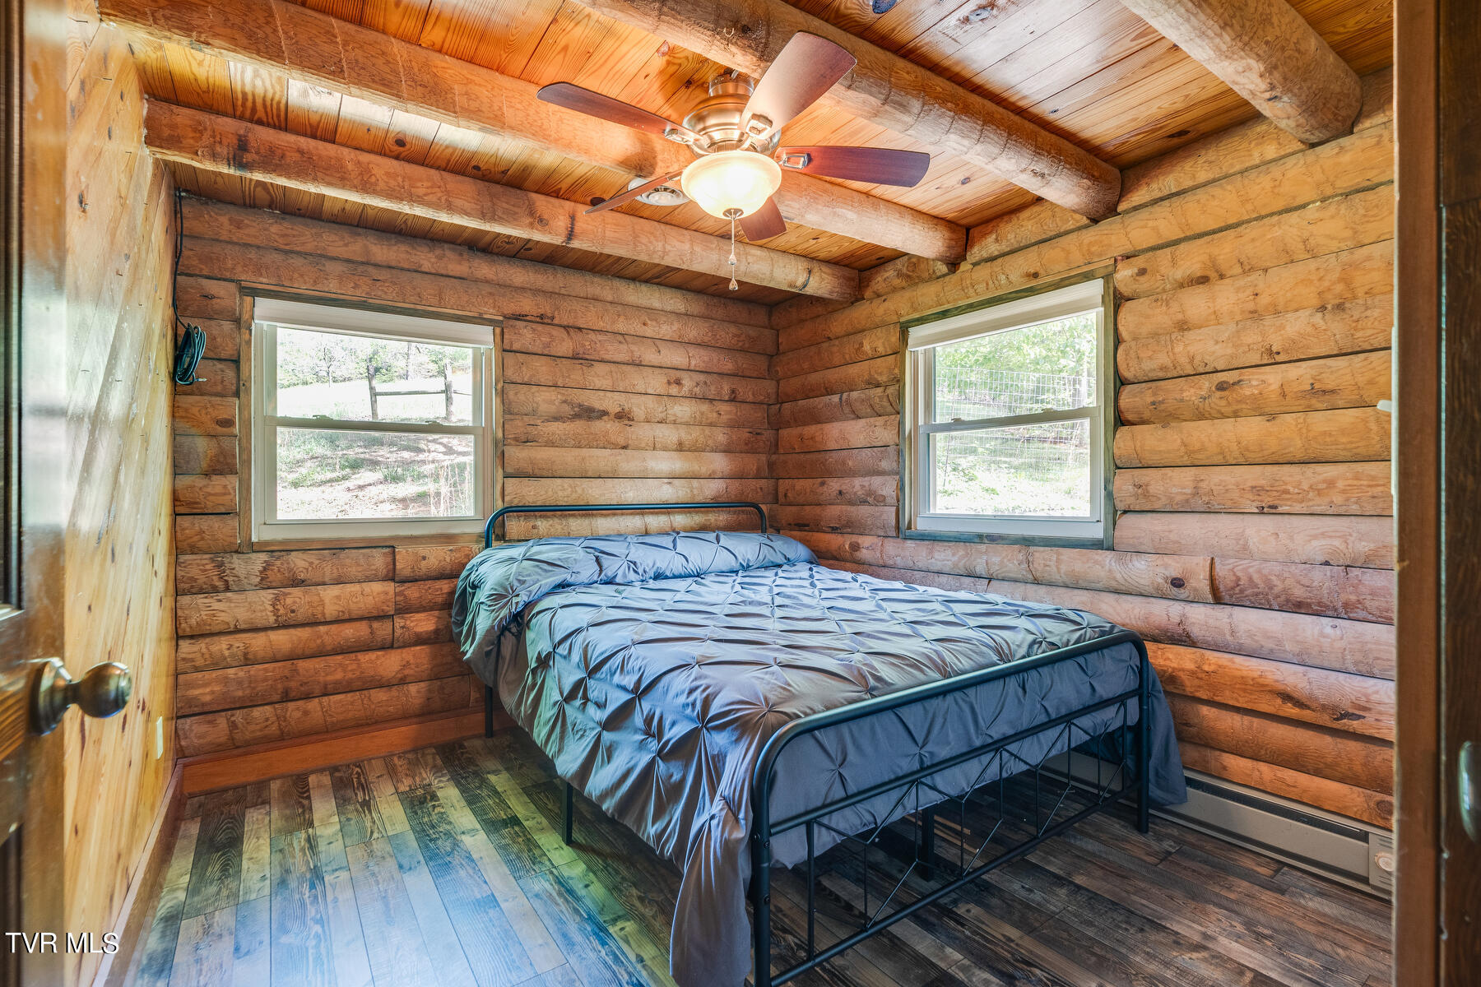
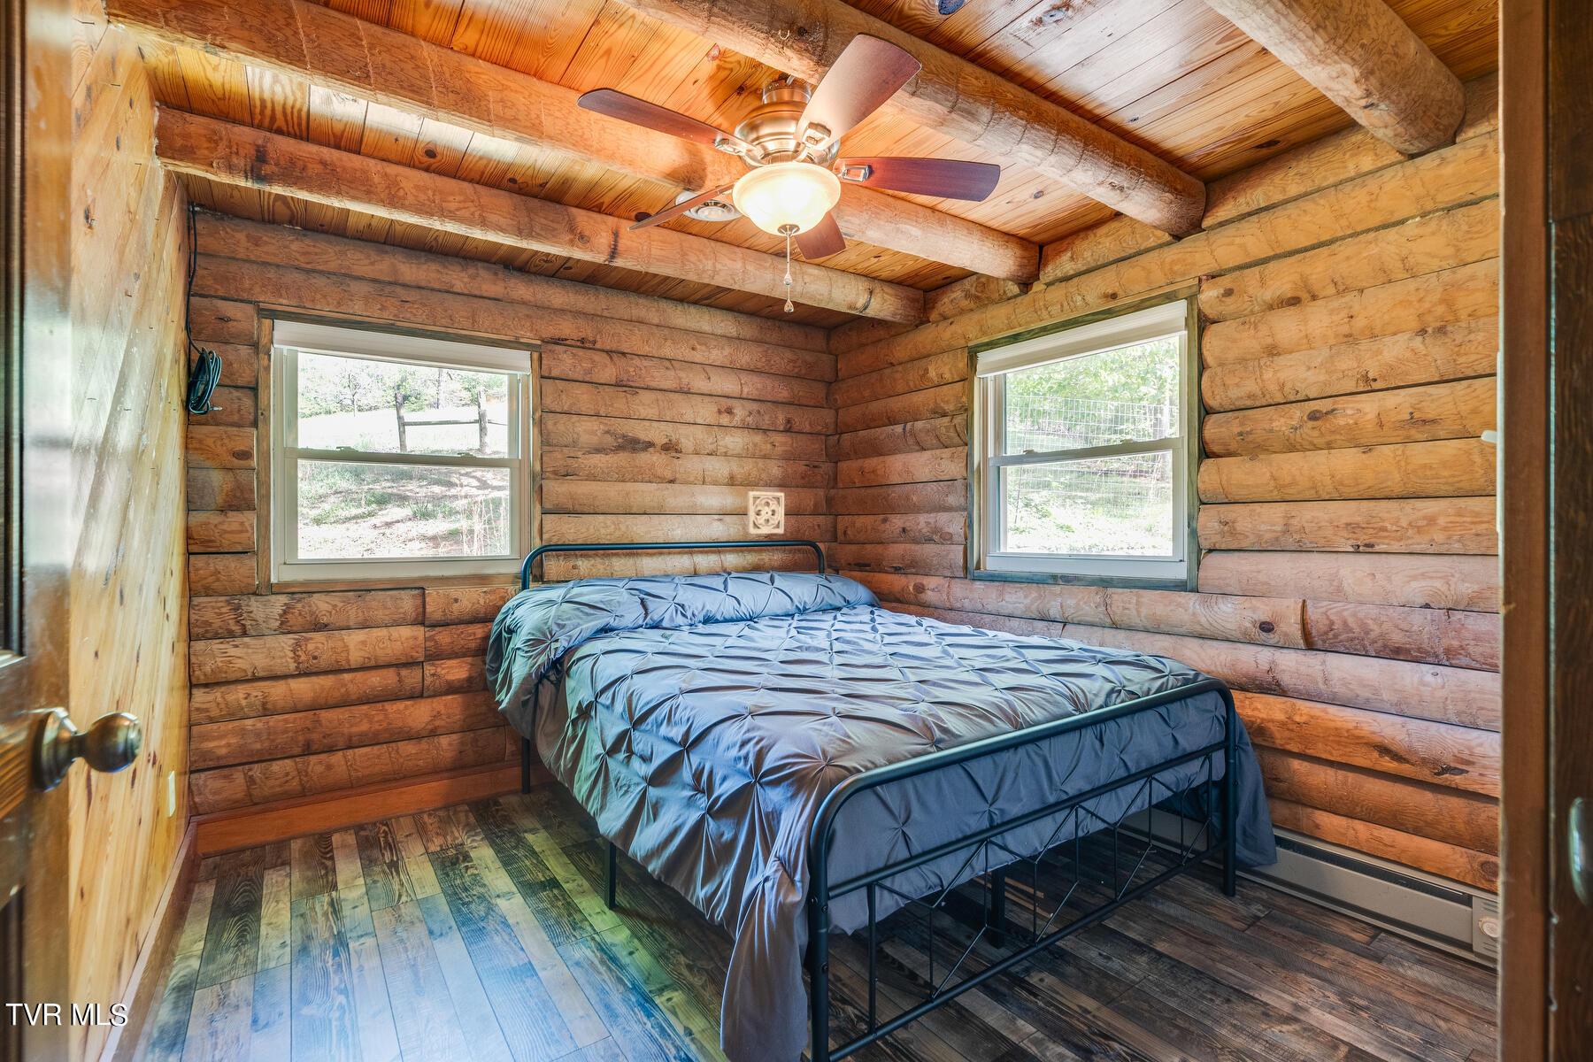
+ wall ornament (766, 512)
